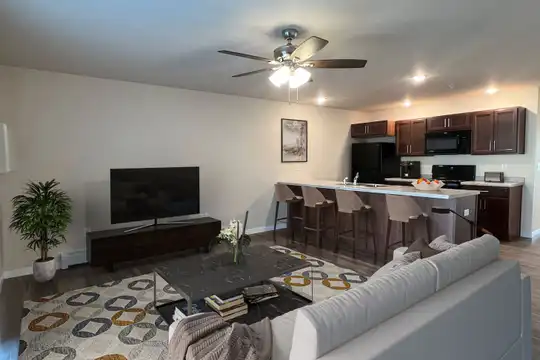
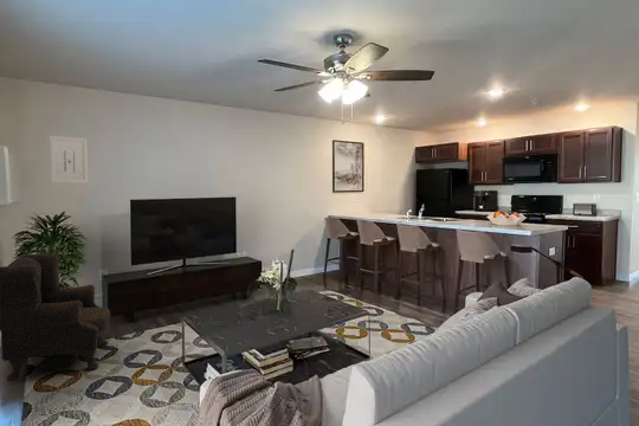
+ armchair (63, 308)
+ wall art (69, 160)
